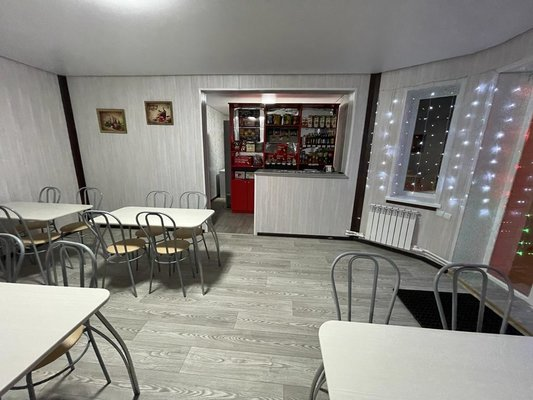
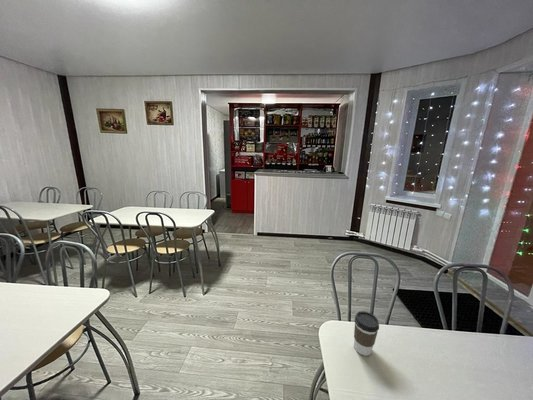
+ coffee cup (364, 333)
